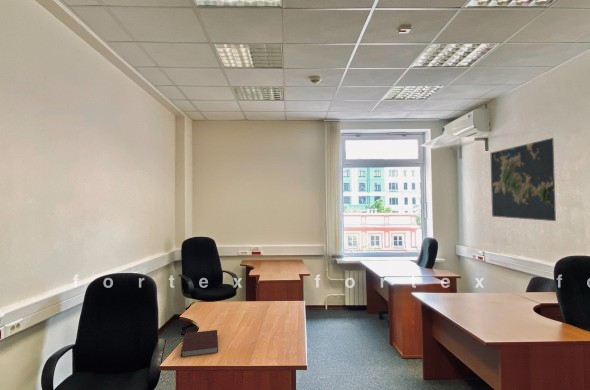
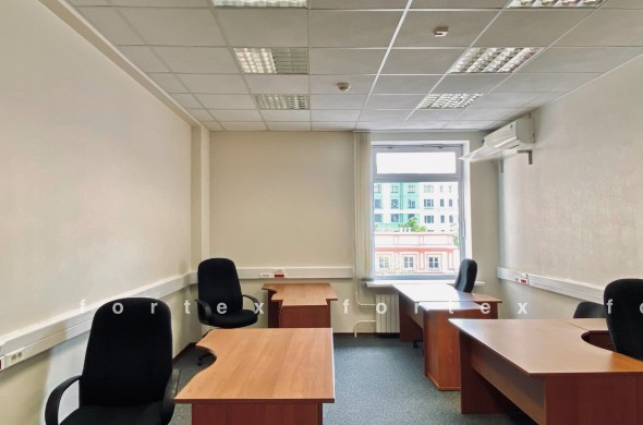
- map (517, 182)
- notebook (200, 342)
